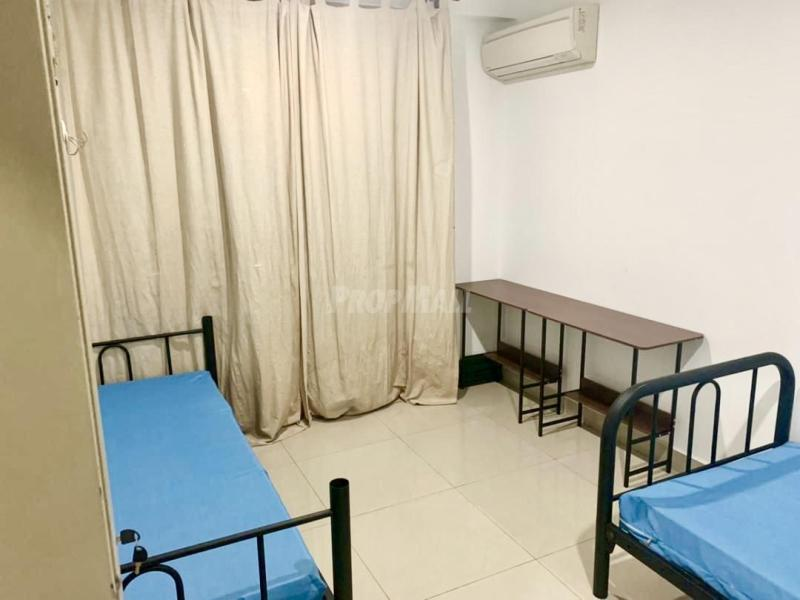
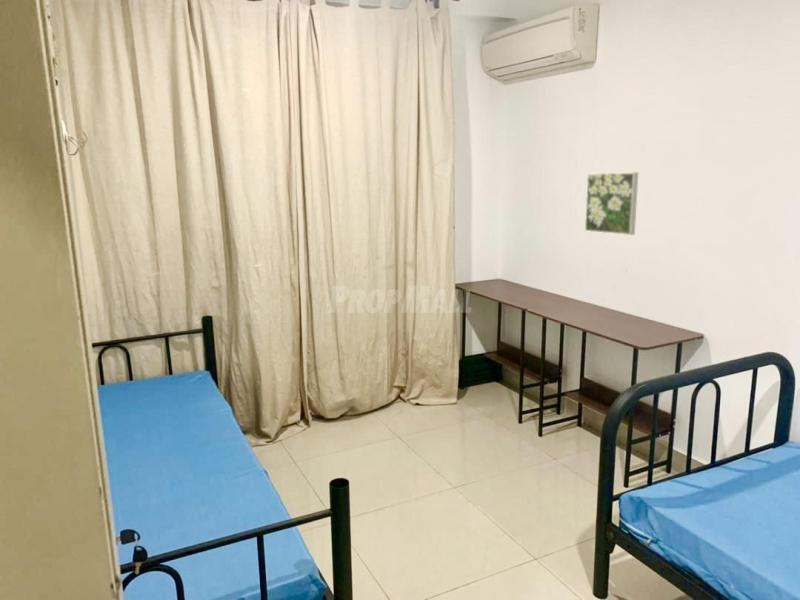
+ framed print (610, 203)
